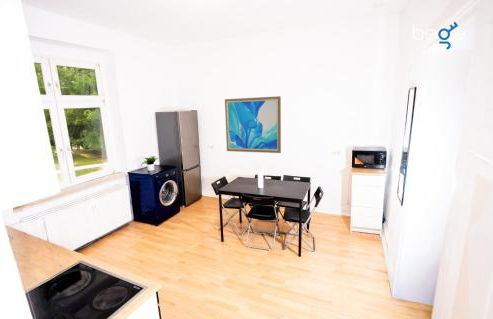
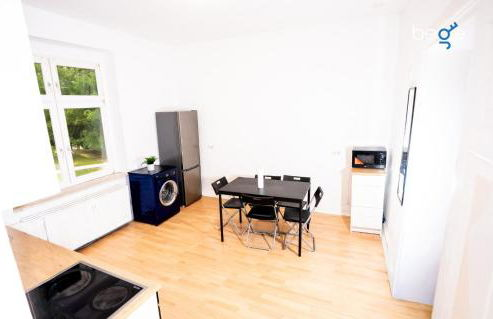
- wall art (251, 125)
